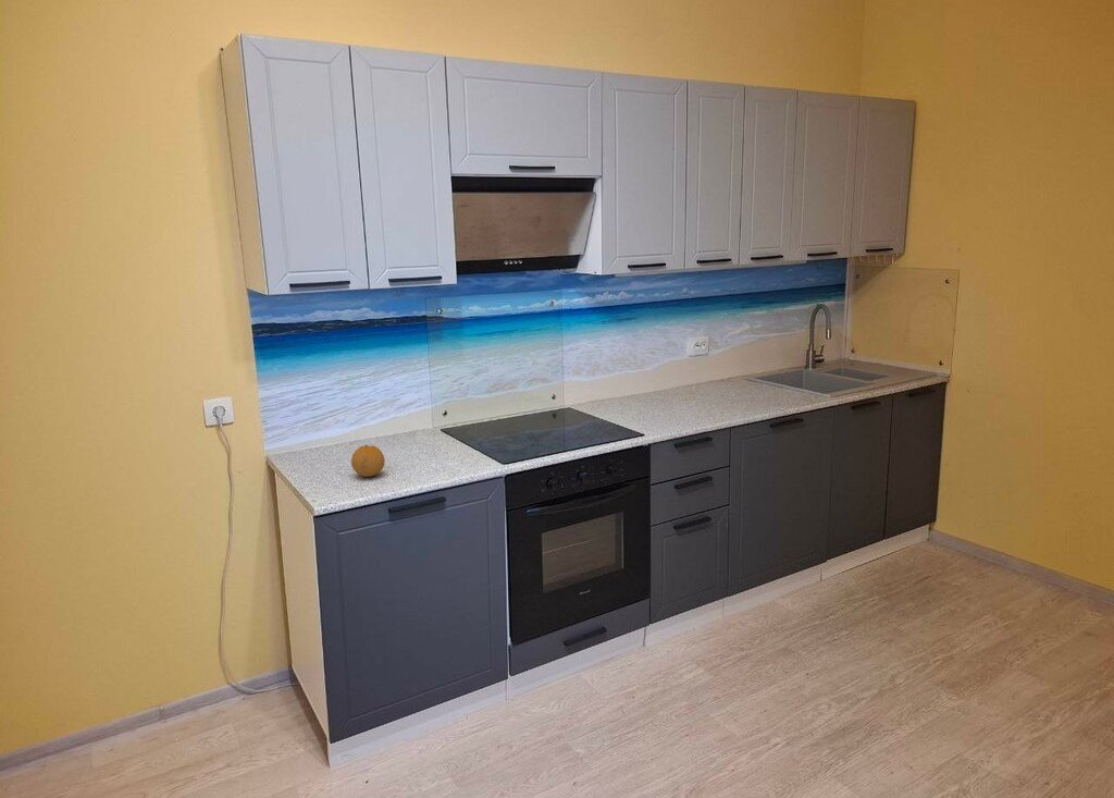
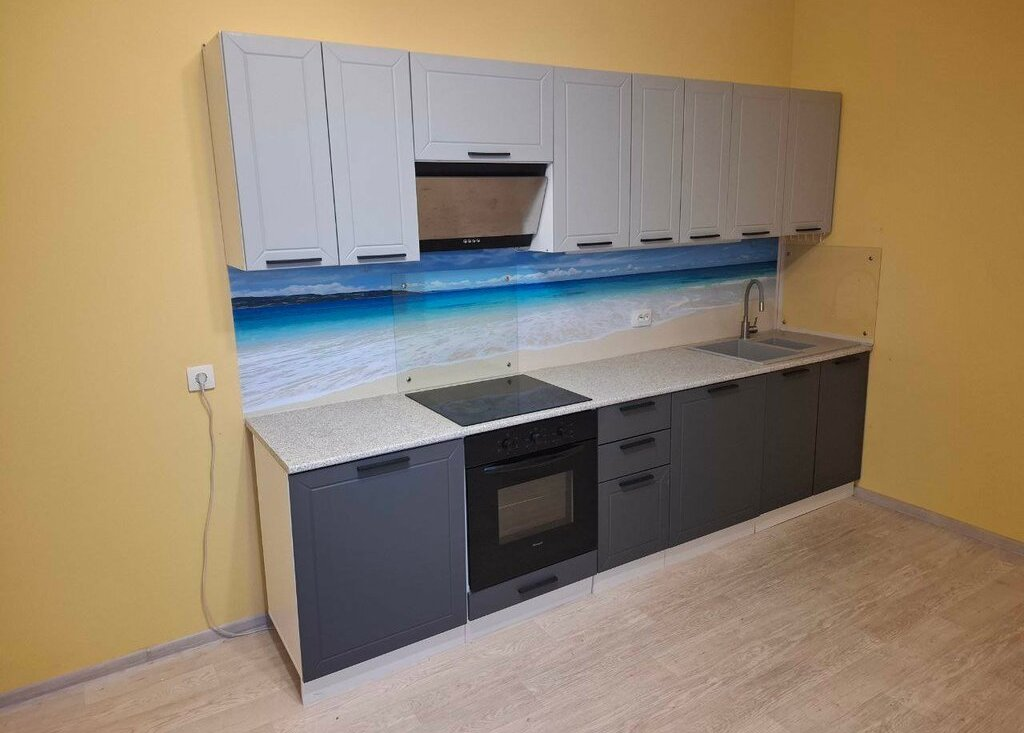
- fruit (368, 461)
